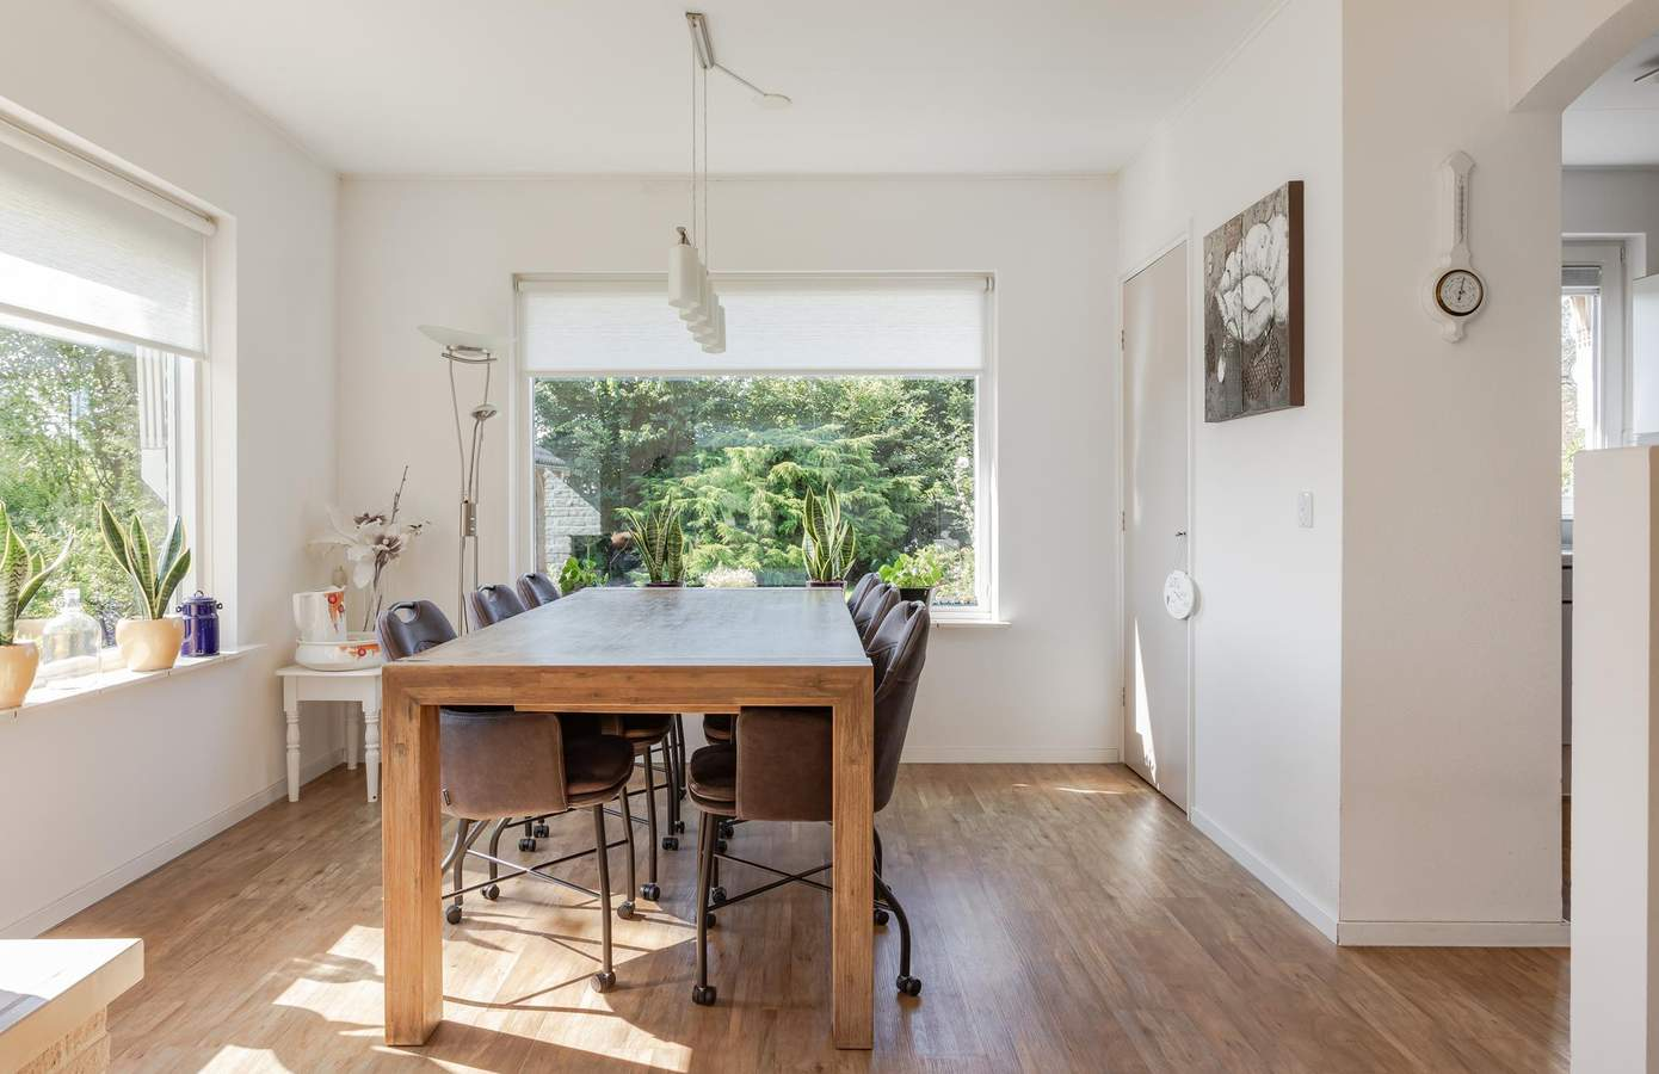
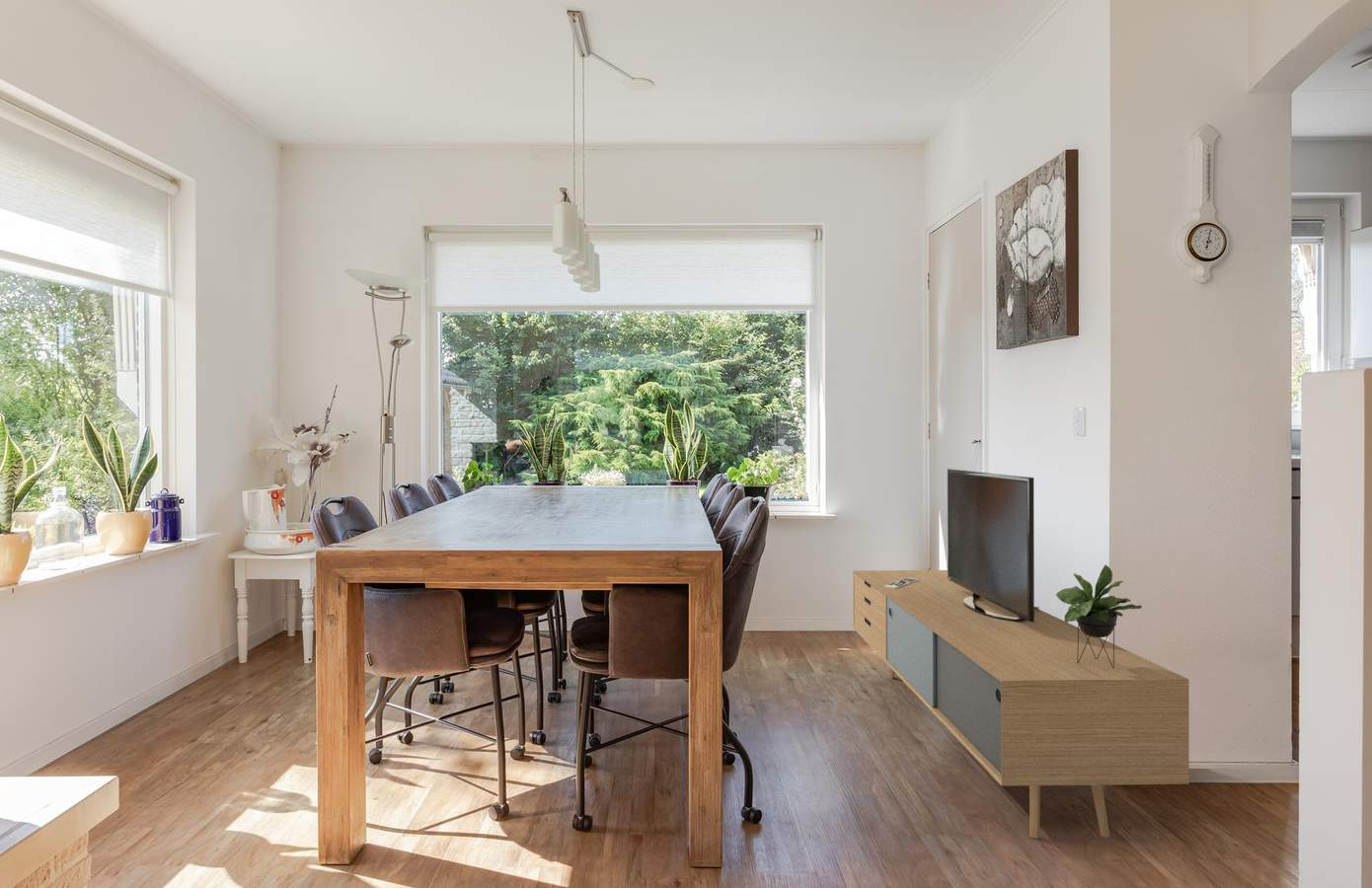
+ media console (975, 605)
